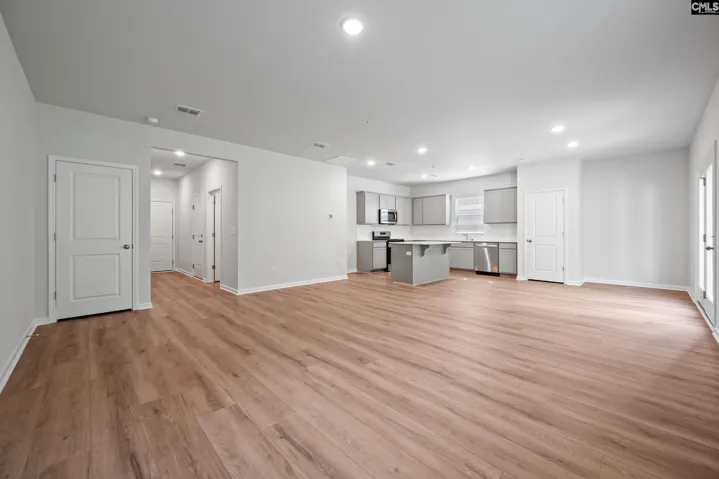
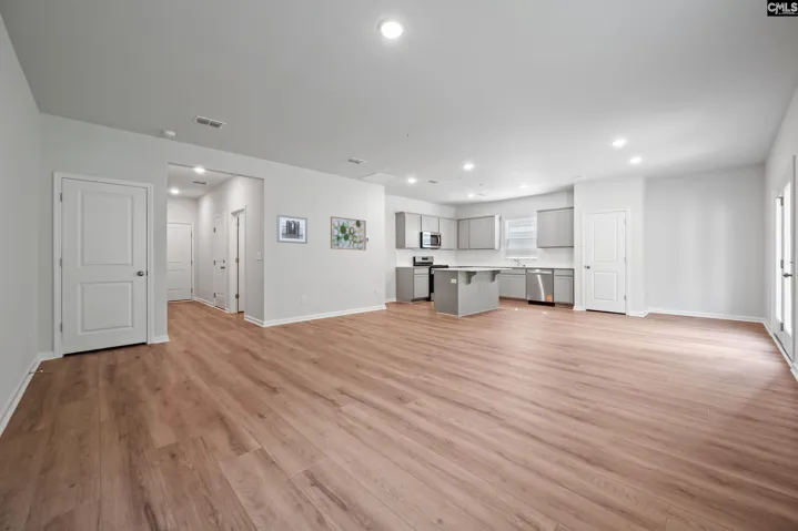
+ wall art (349, 234)
+ wall art (292, 229)
